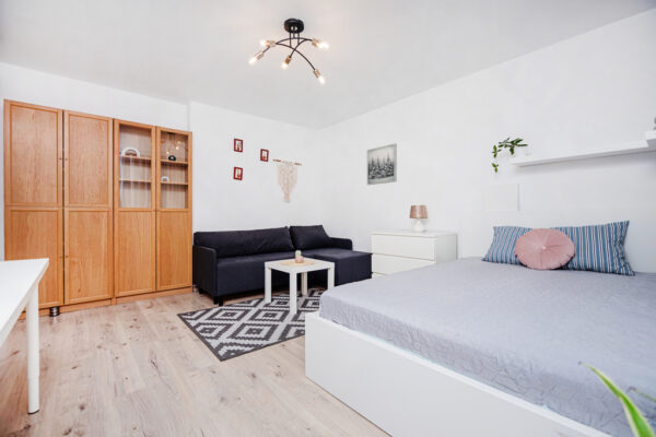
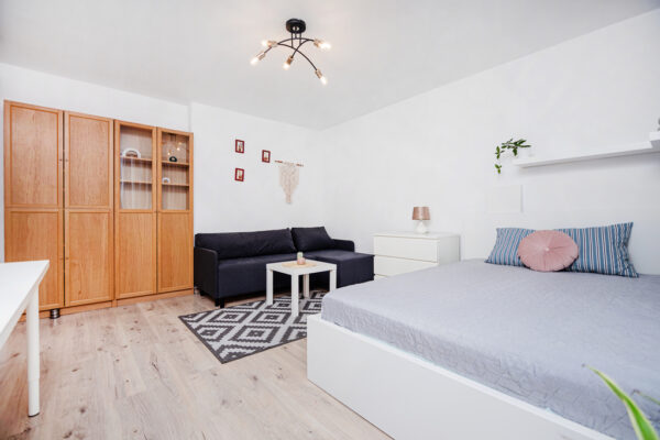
- wall art (380, 165)
